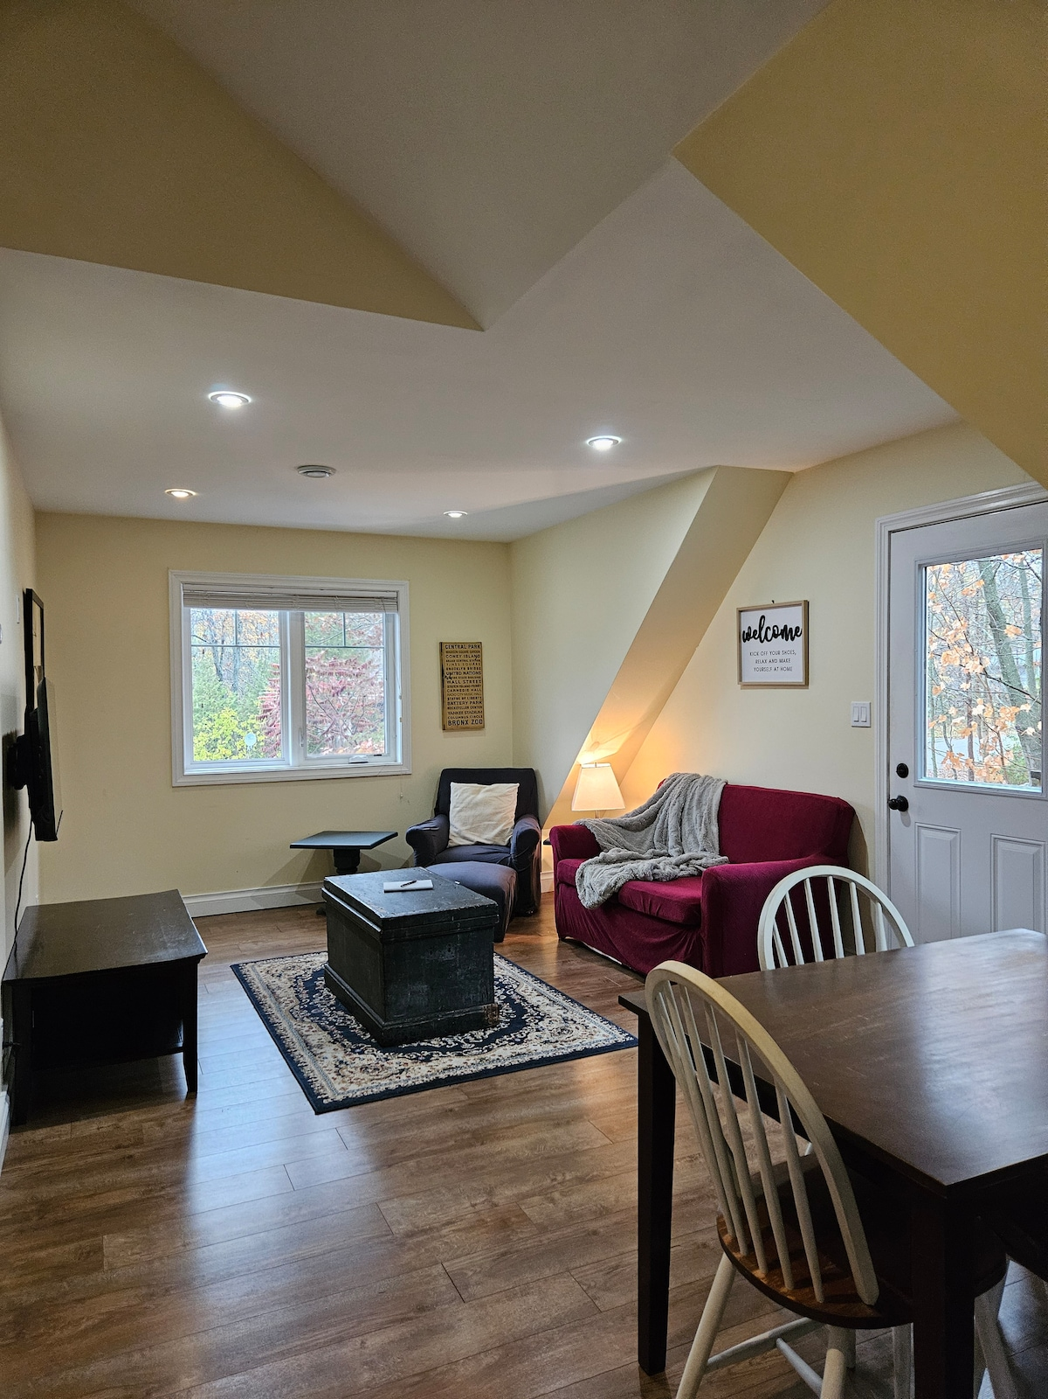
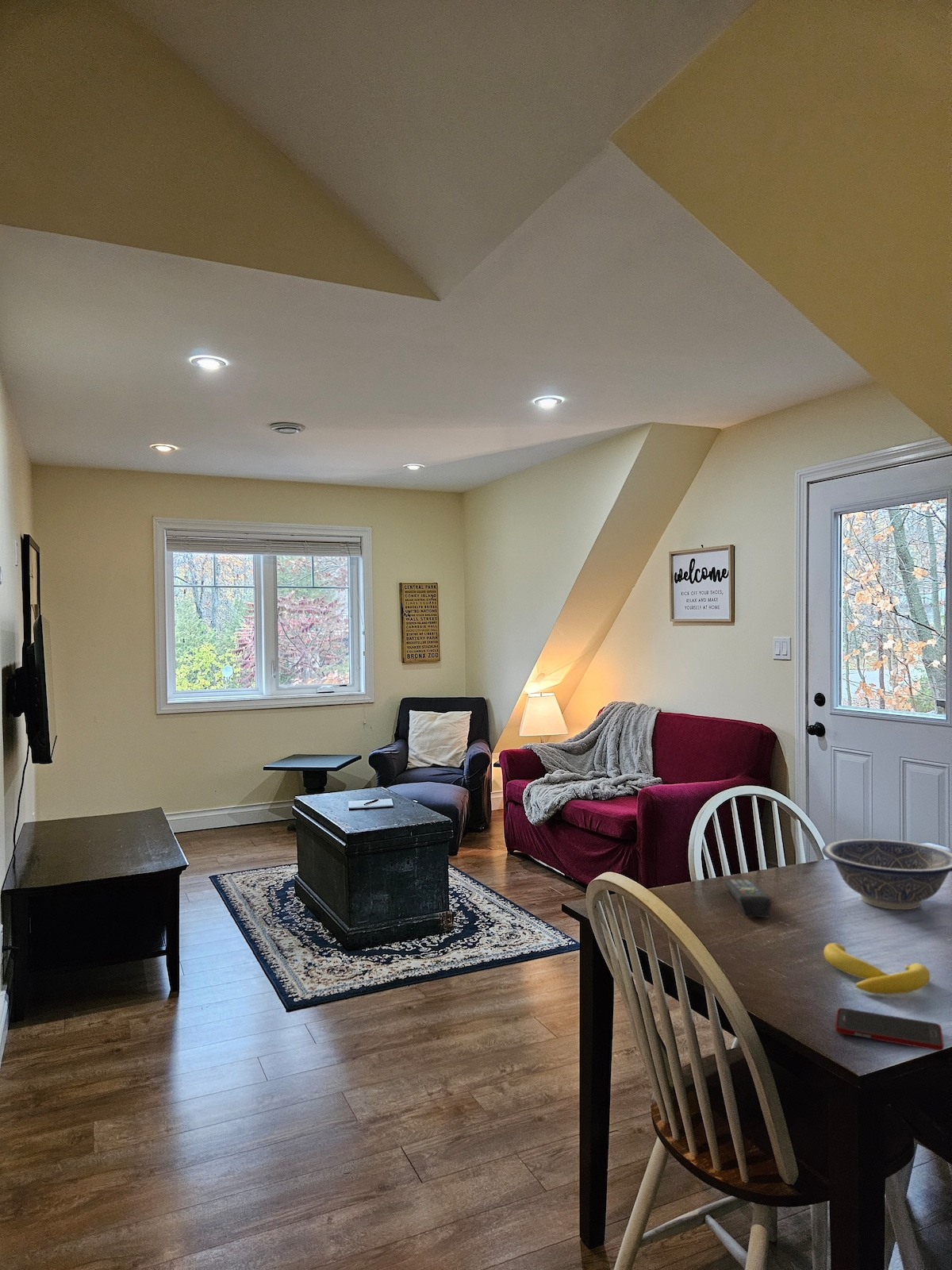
+ remote control (747, 894)
+ banana (874, 966)
+ cell phone (888, 1029)
+ decorative bowl (889, 877)
